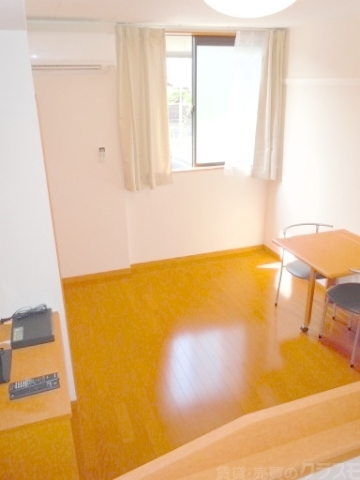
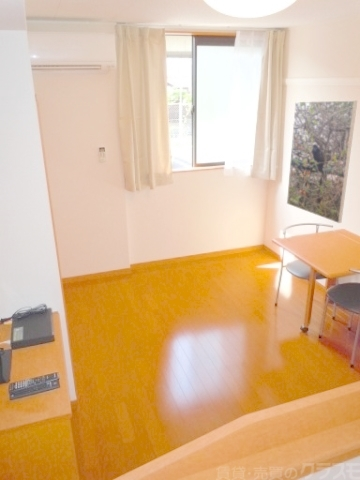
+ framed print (317, 159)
